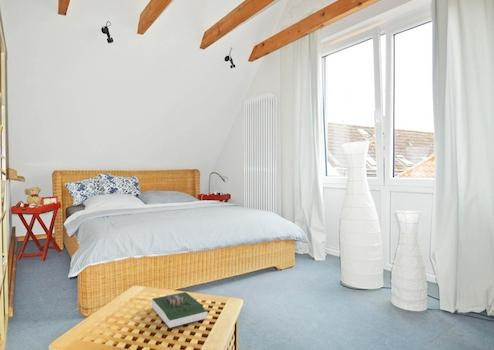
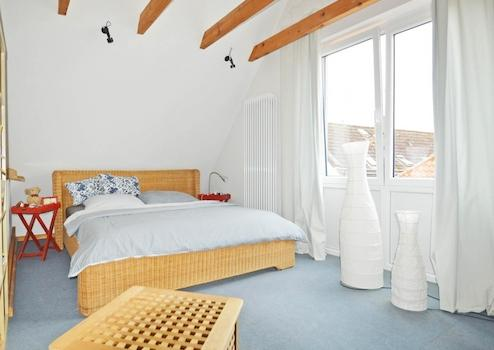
- book (178, 305)
